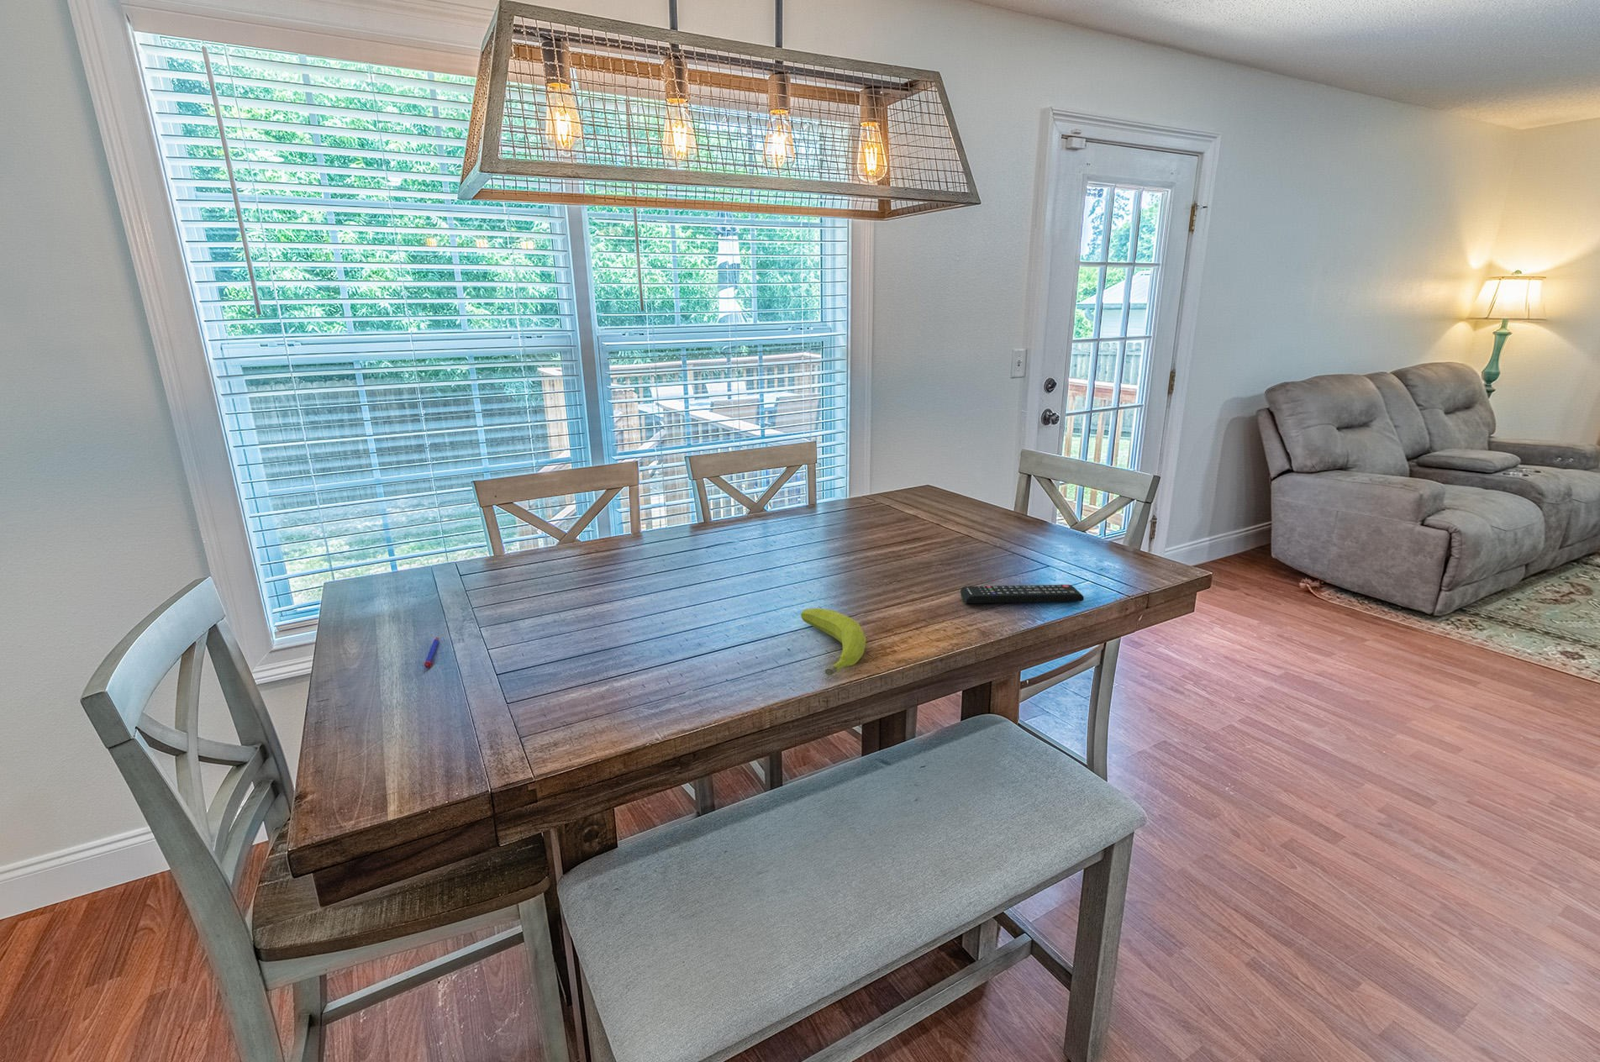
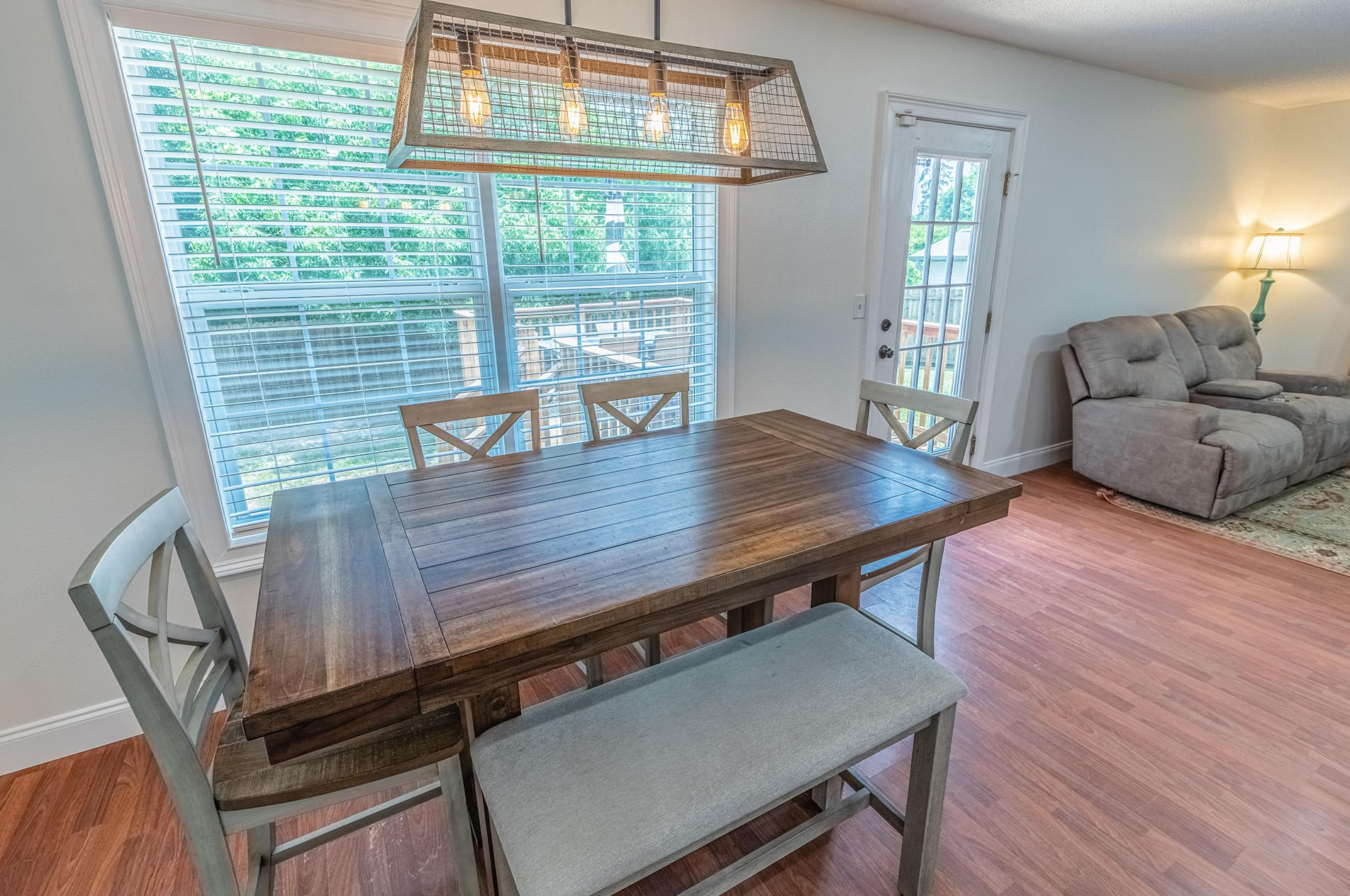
- remote control (1020, 594)
- pen (431, 651)
- fruit (825, 632)
